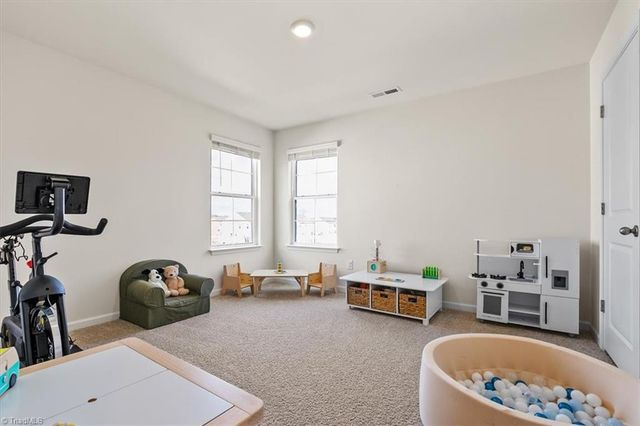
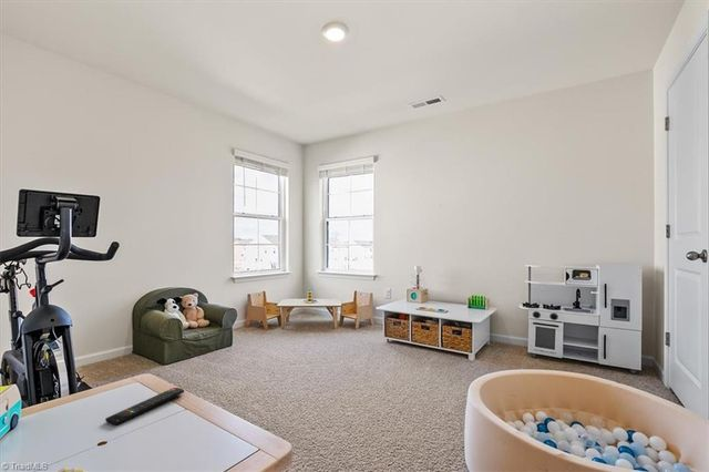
+ remote control (148, 404)
